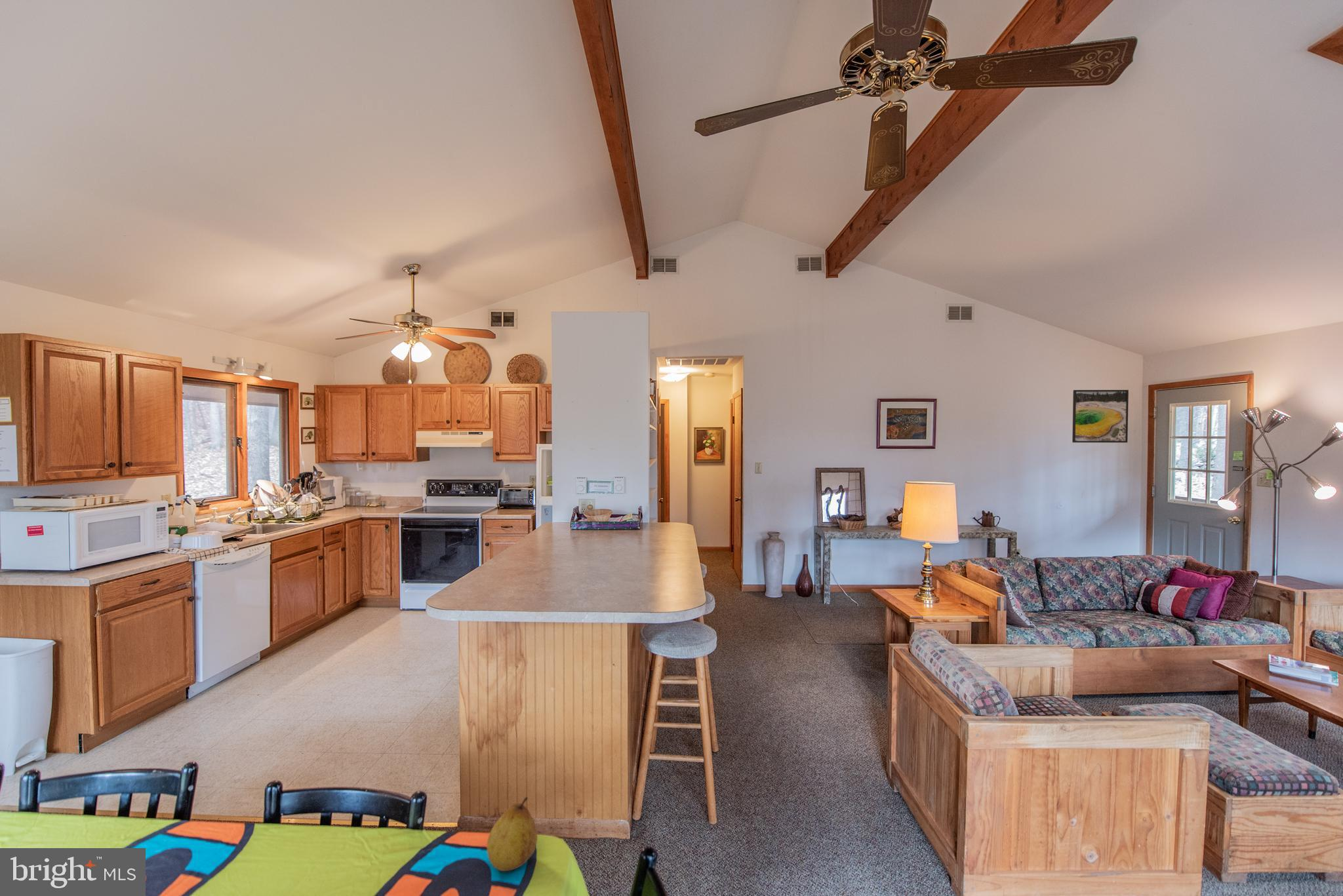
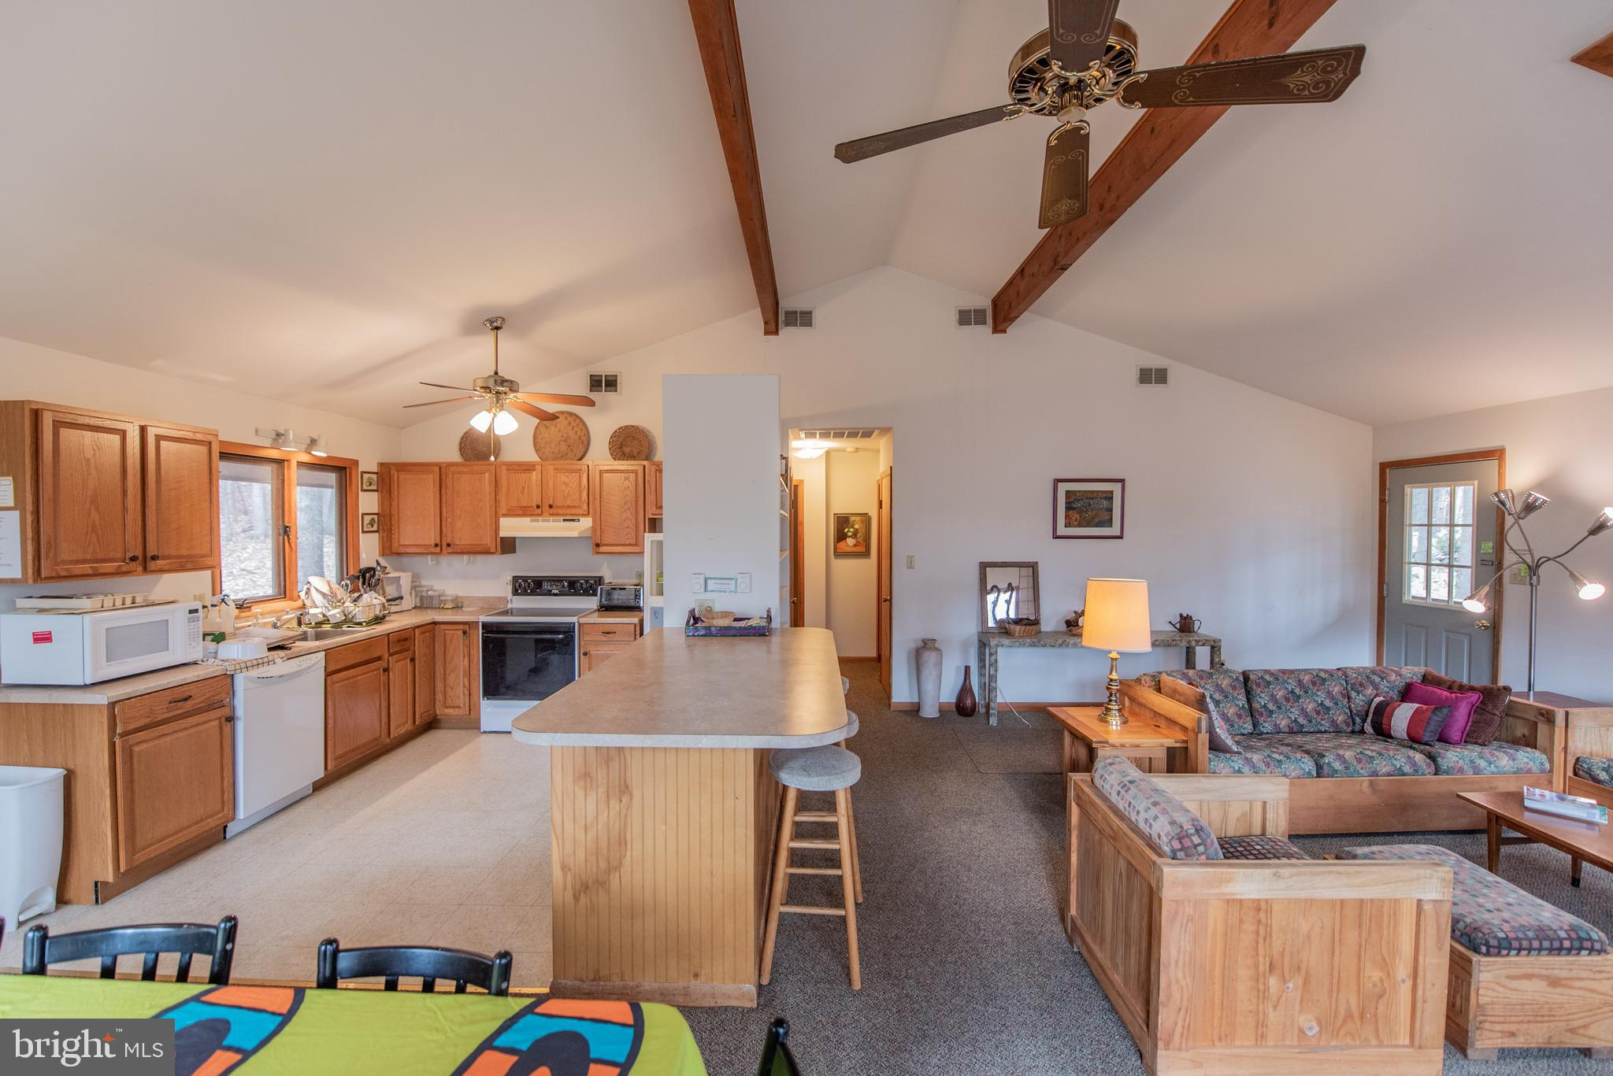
- fruit (512, 829)
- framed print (1100, 416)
